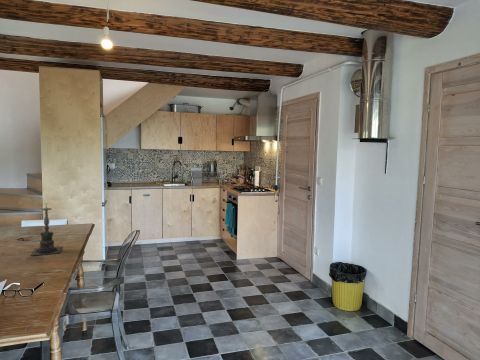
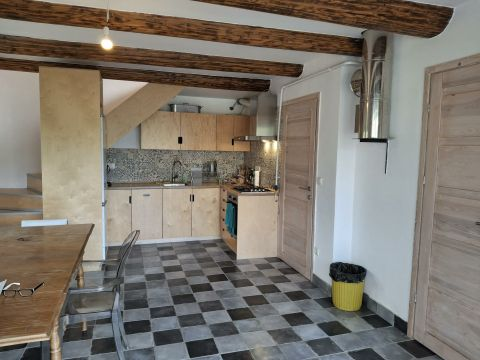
- candle holder (46, 226)
